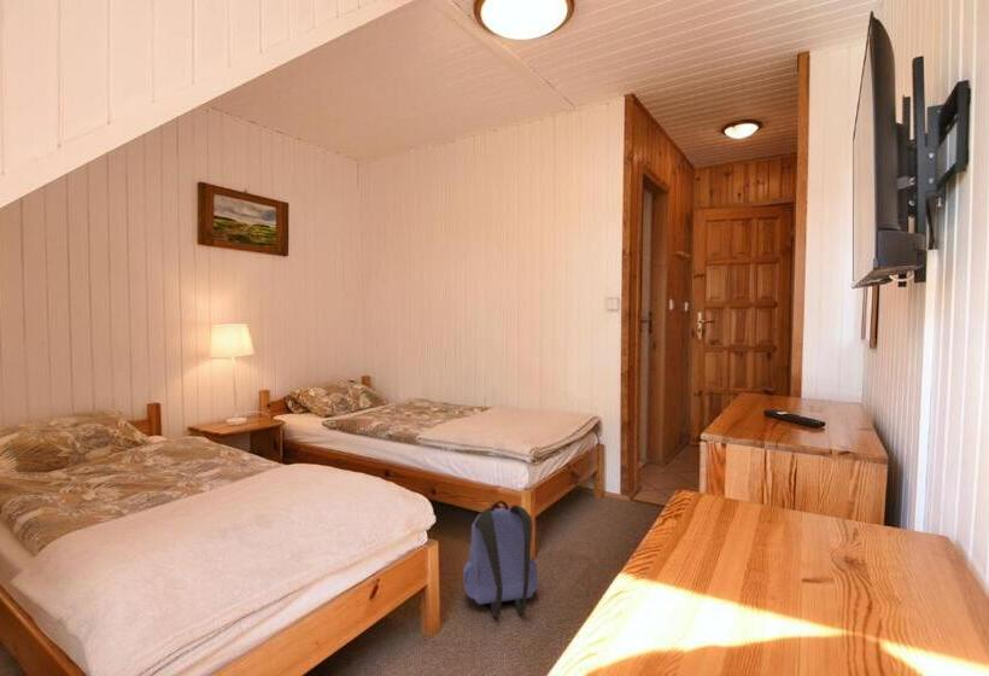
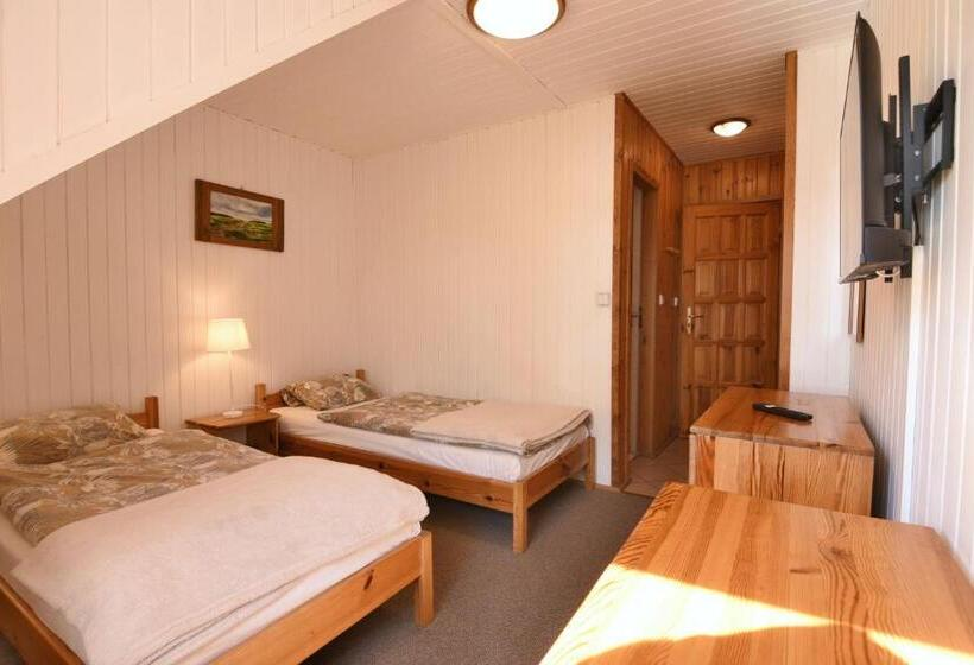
- backpack (503, 554)
